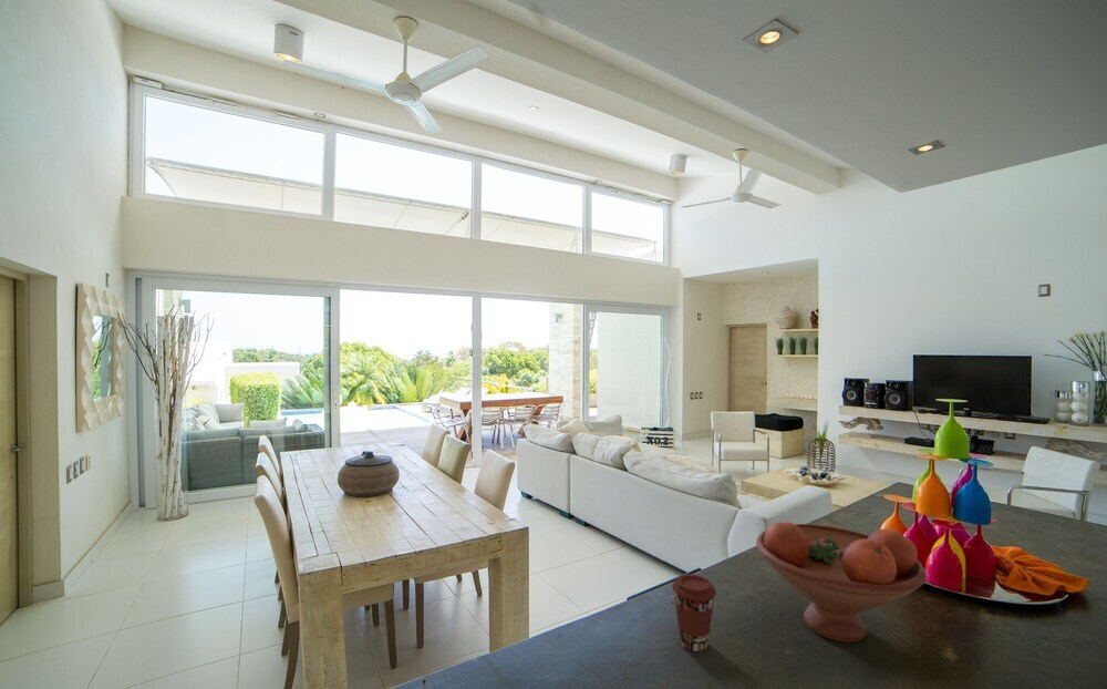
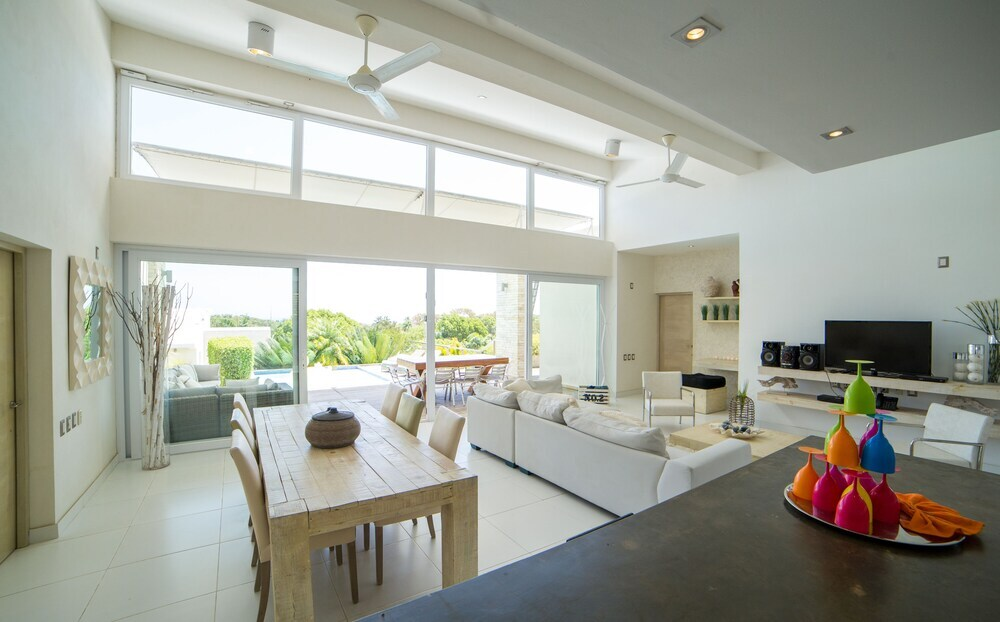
- fruit bowl (835, 574)
- coffee cup (693, 611)
